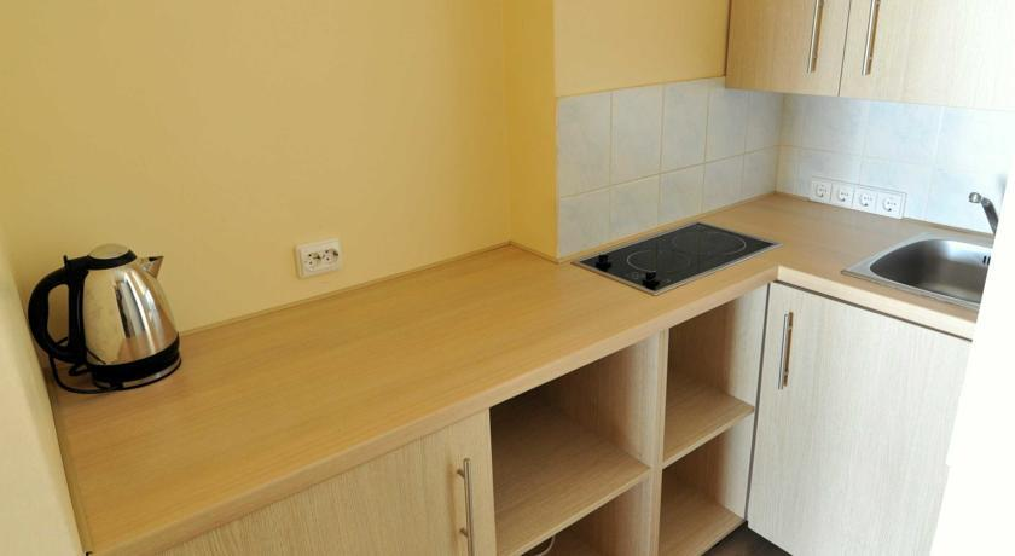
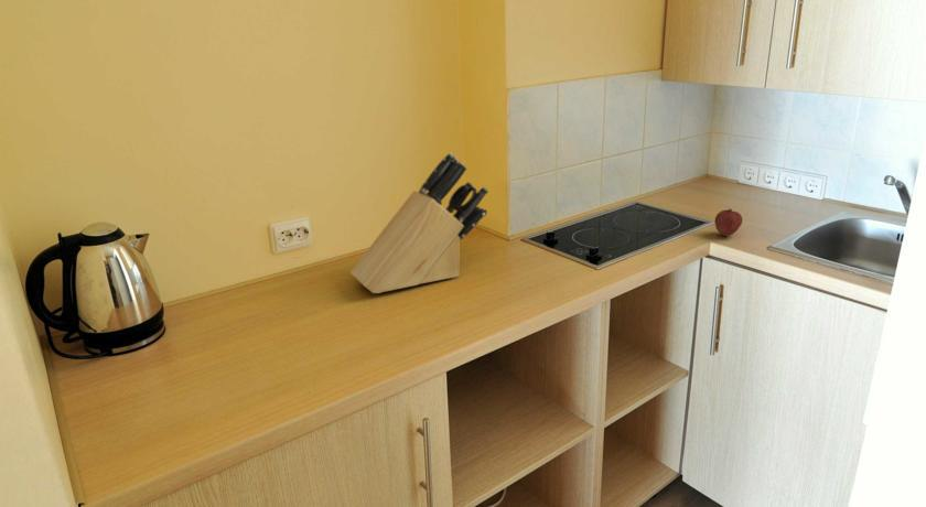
+ knife block (419, 219)
+ fruit (728, 222)
